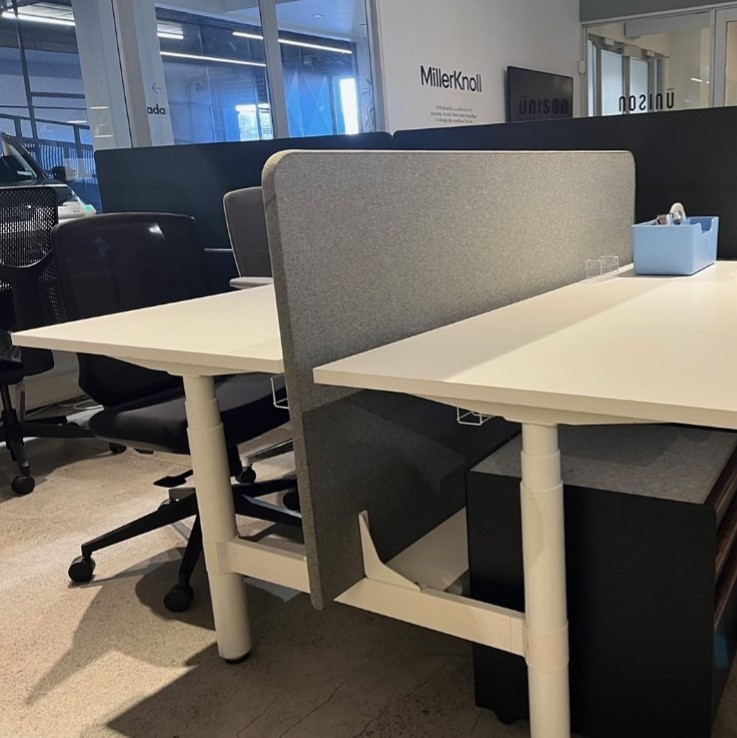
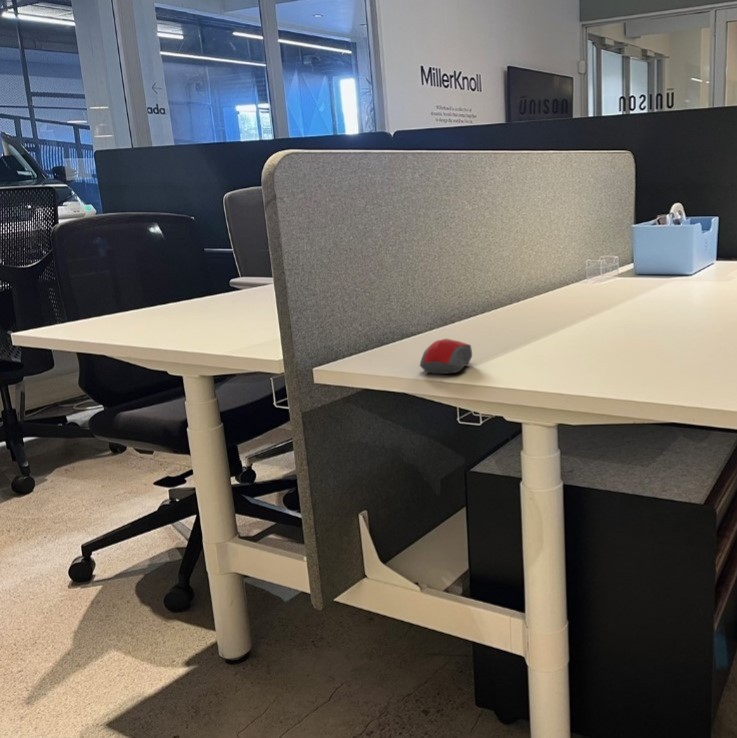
+ computer mouse (445, 353)
